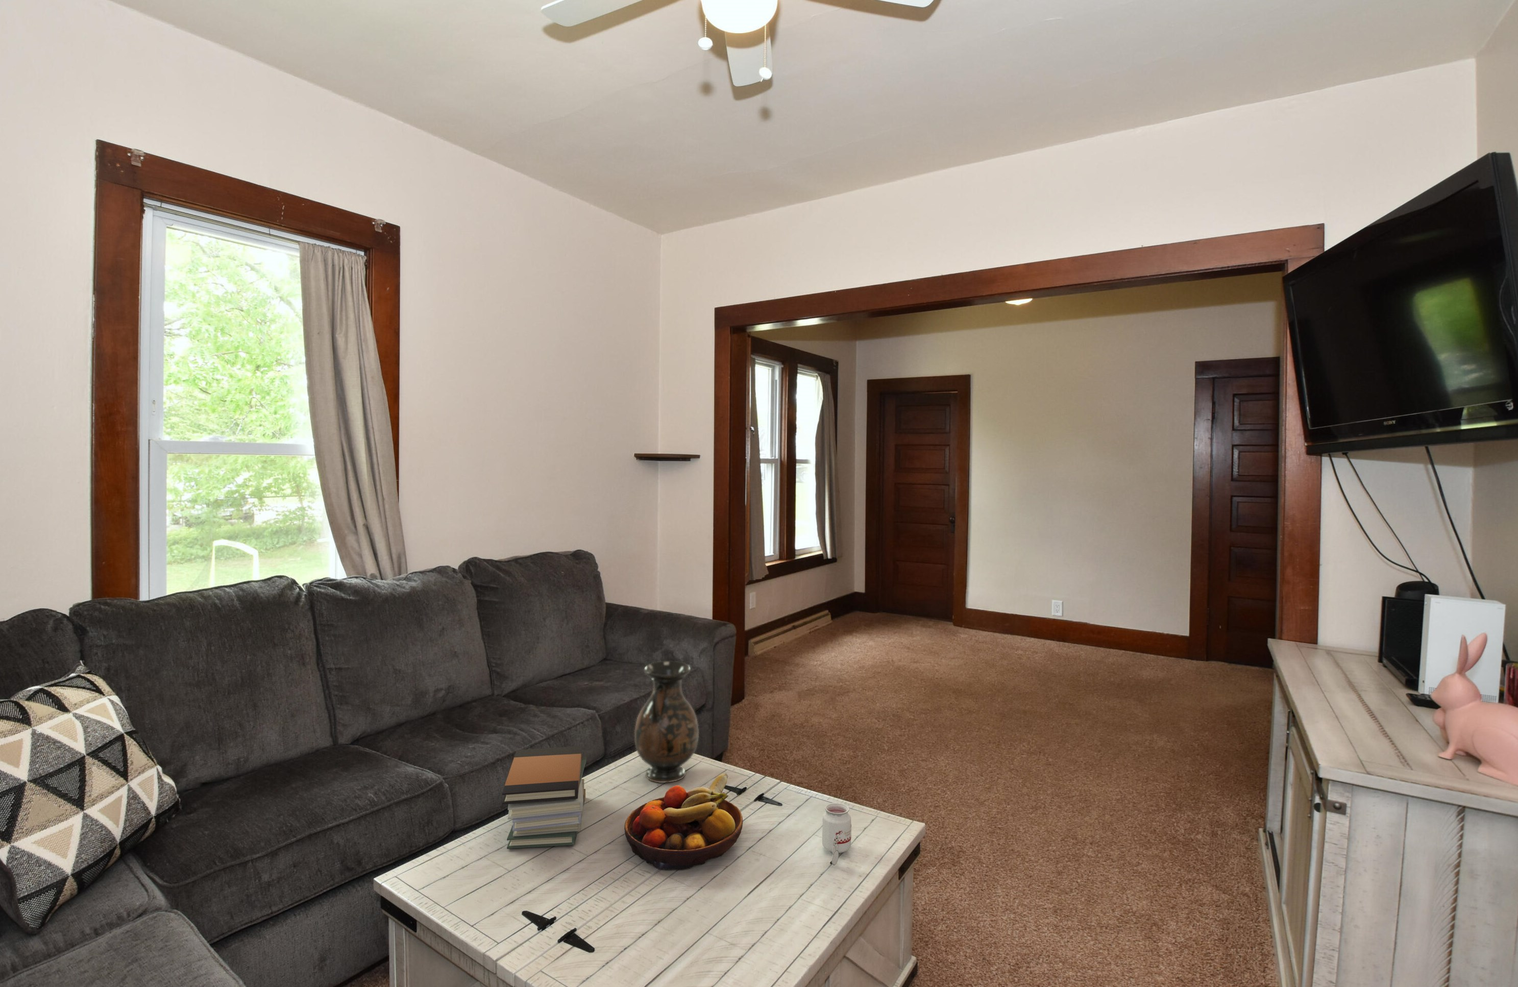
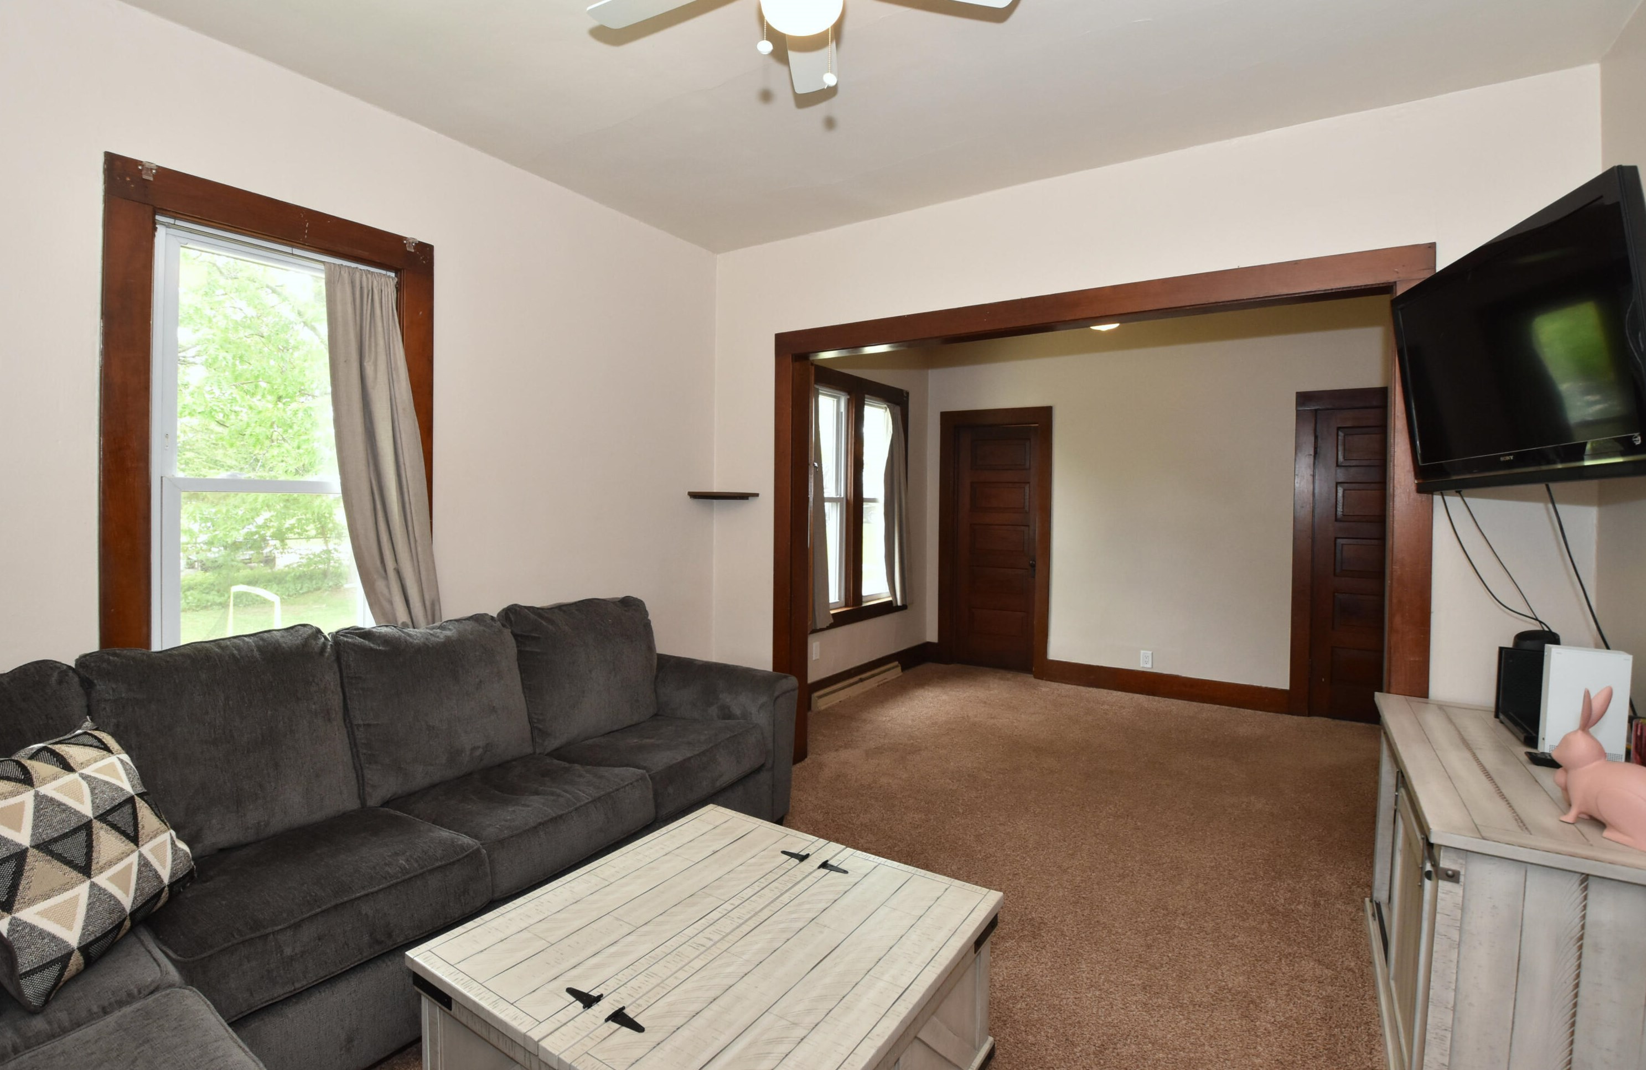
- book stack (547, 796)
- candle (839, 834)
- fruit bowl (684, 814)
- vase (666, 720)
